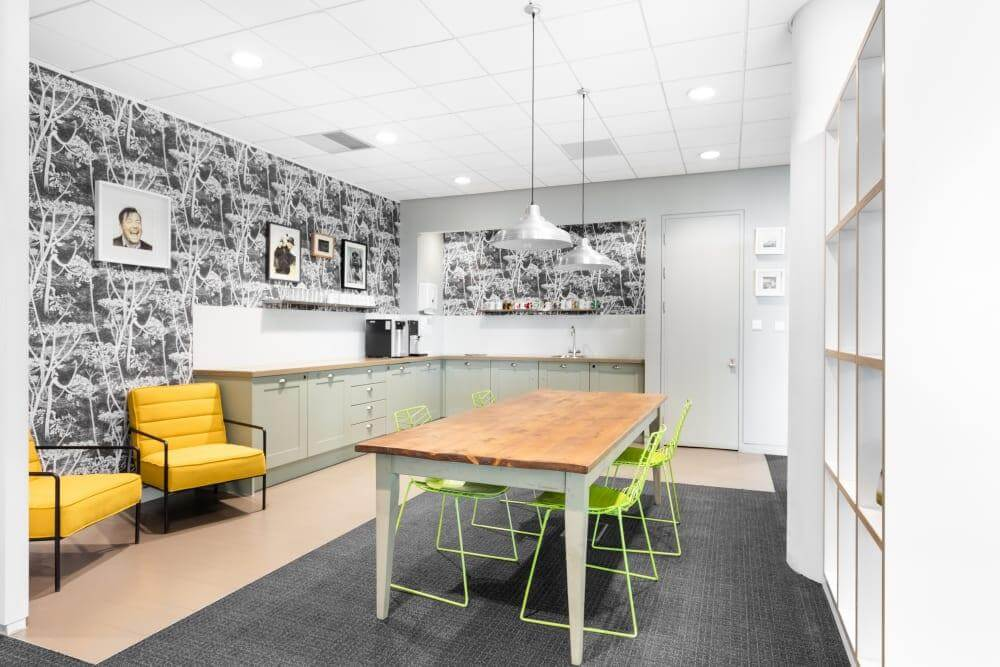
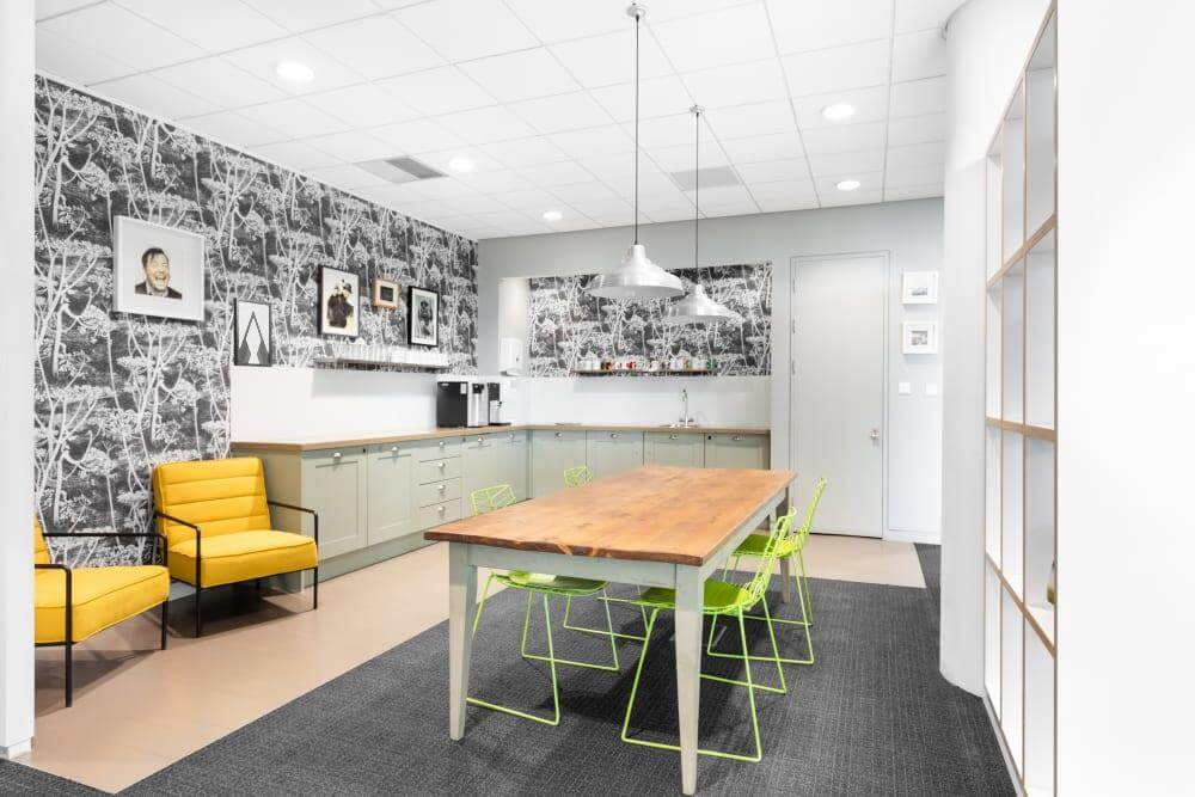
+ wall art (253, 333)
